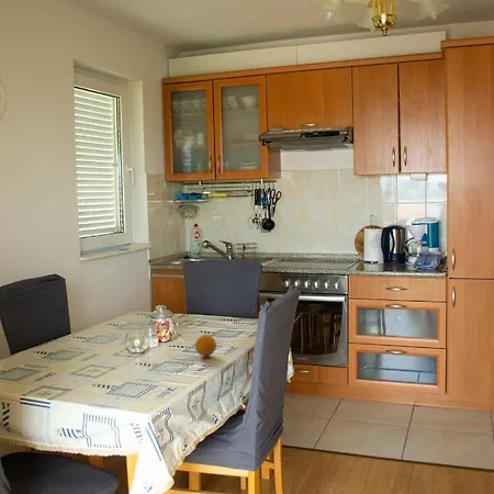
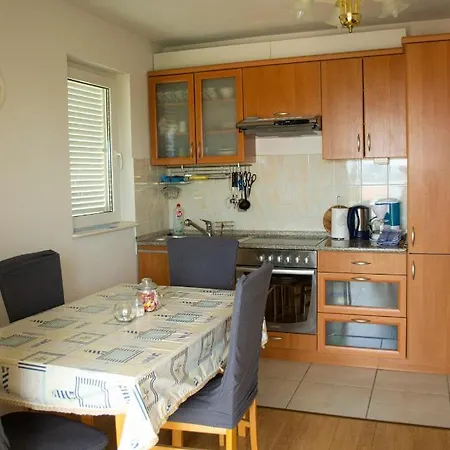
- fruit (205, 345)
